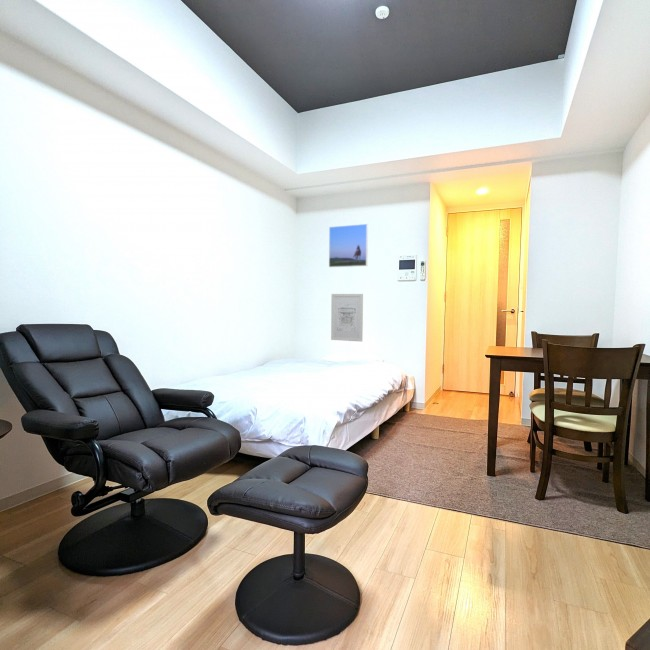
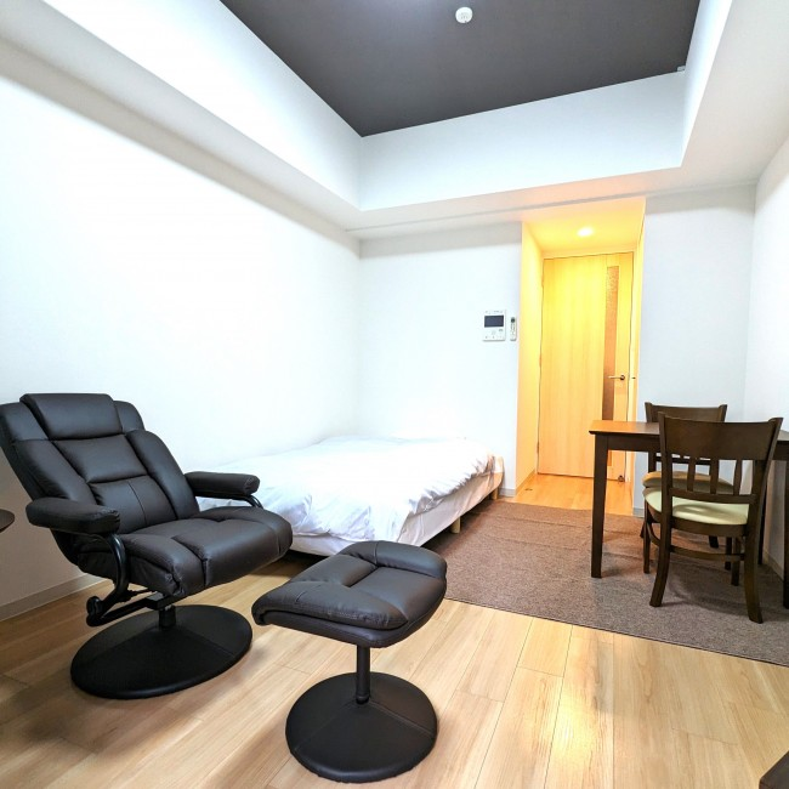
- wall art (346, 317)
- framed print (348, 246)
